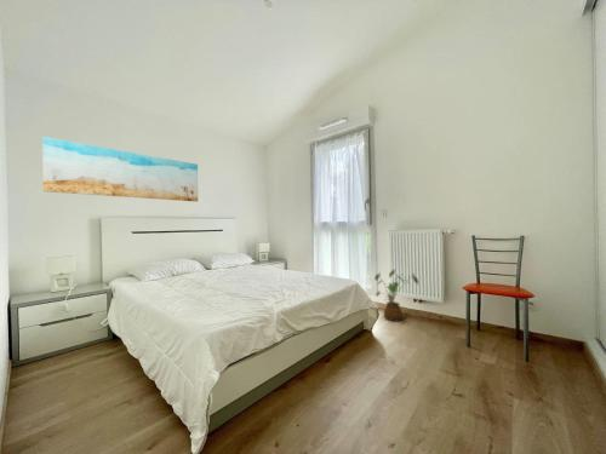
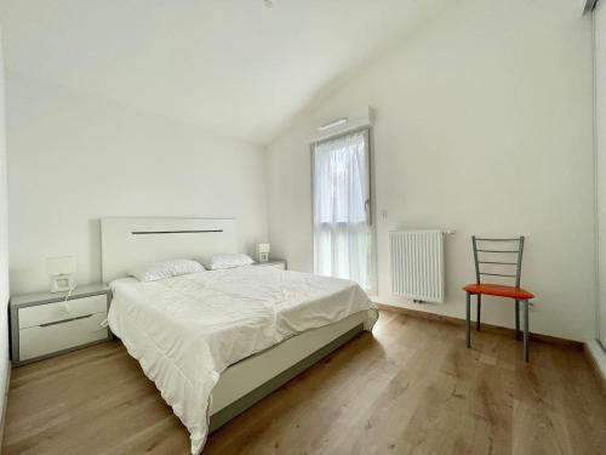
- wall art (133, 174)
- house plant (394, 294)
